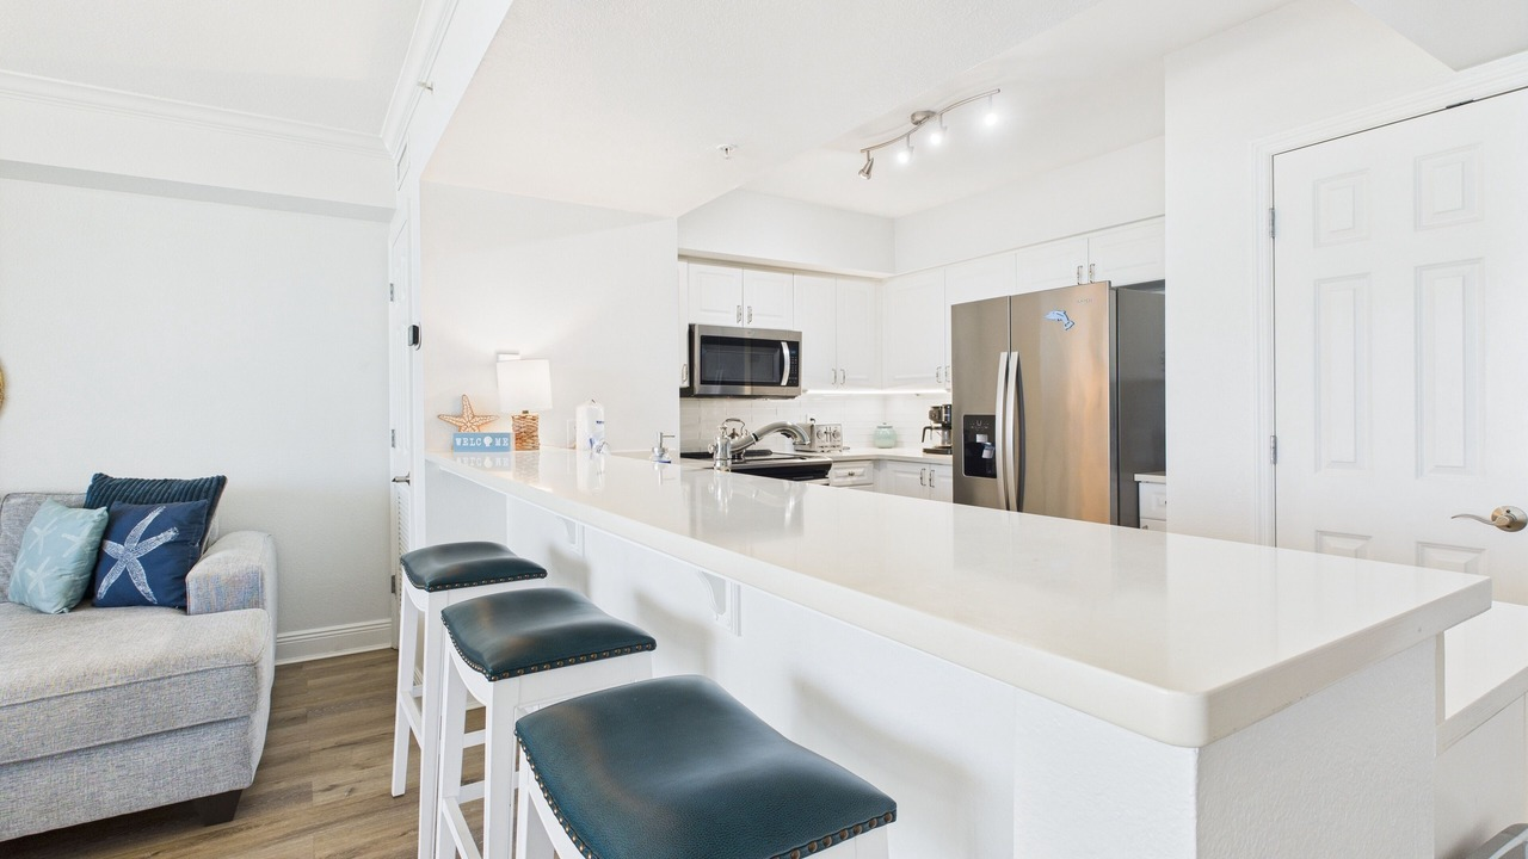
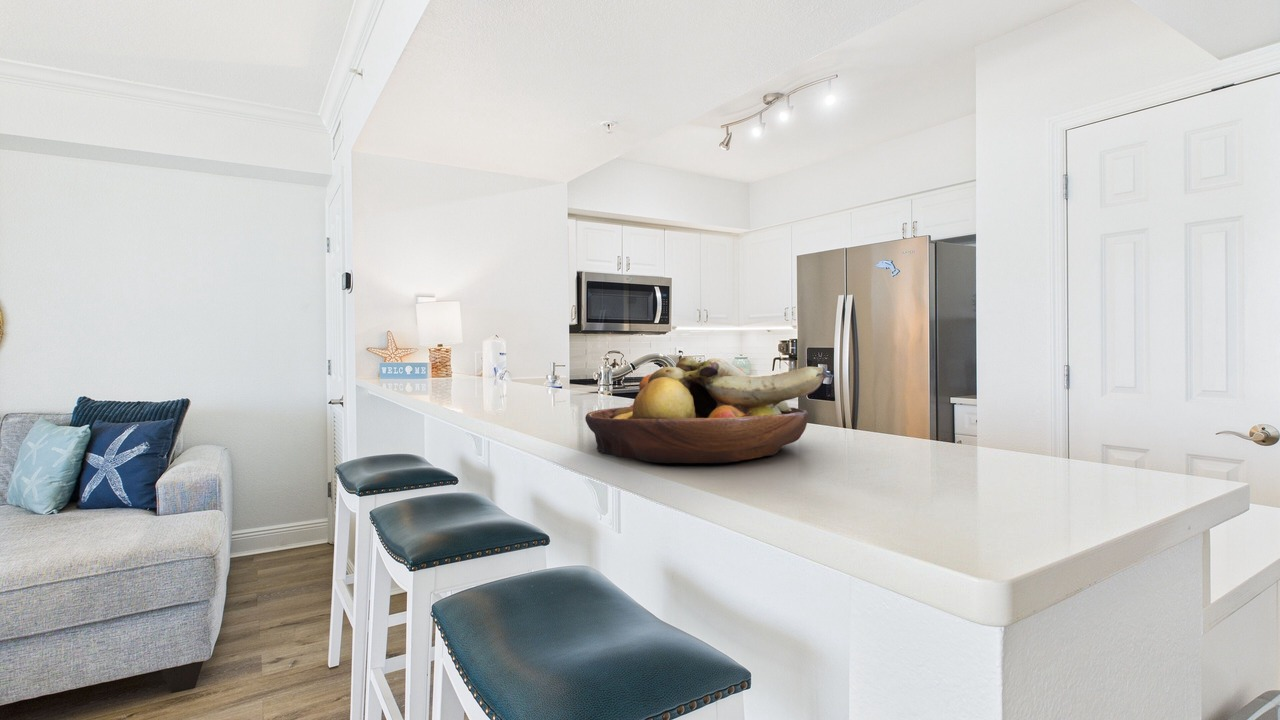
+ fruit bowl (698, 402)
